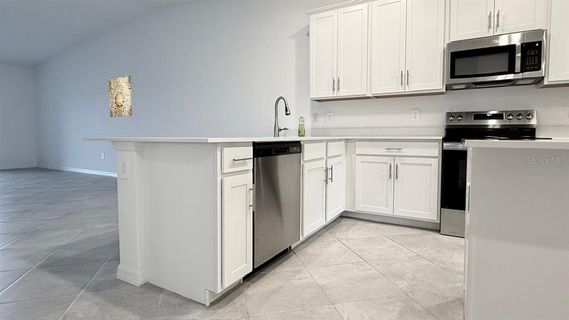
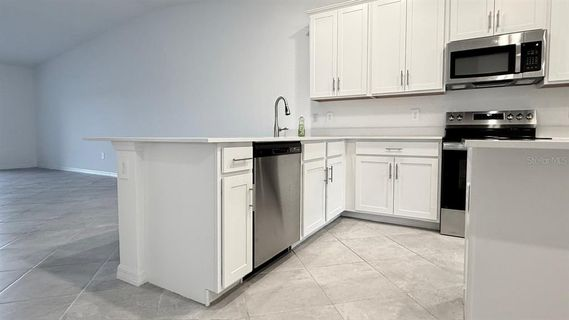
- wall art (120, 97)
